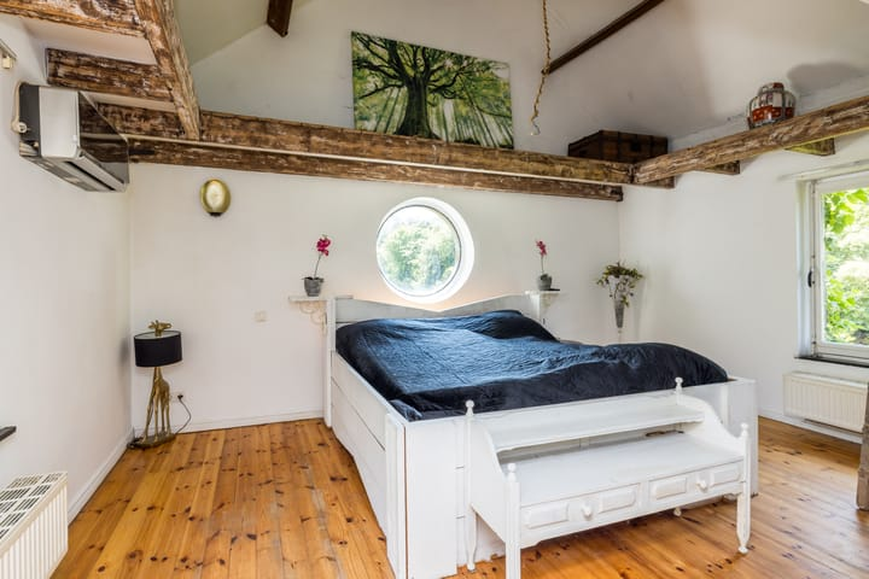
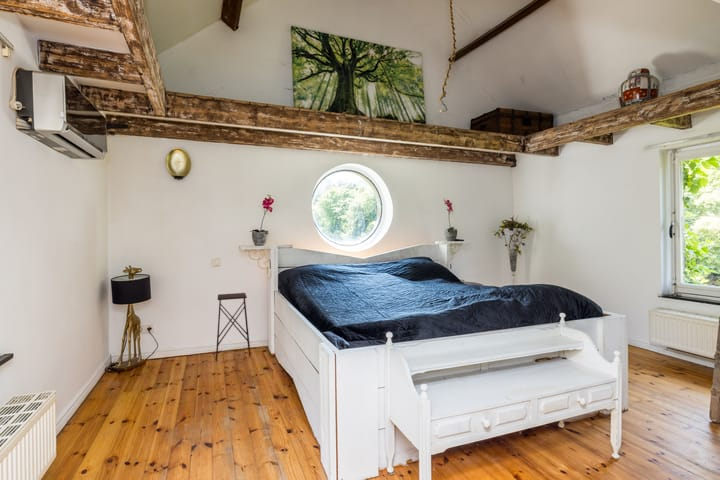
+ side table (233, 324)
